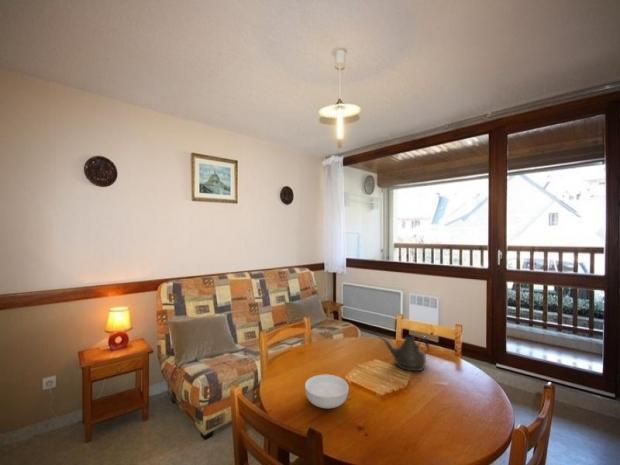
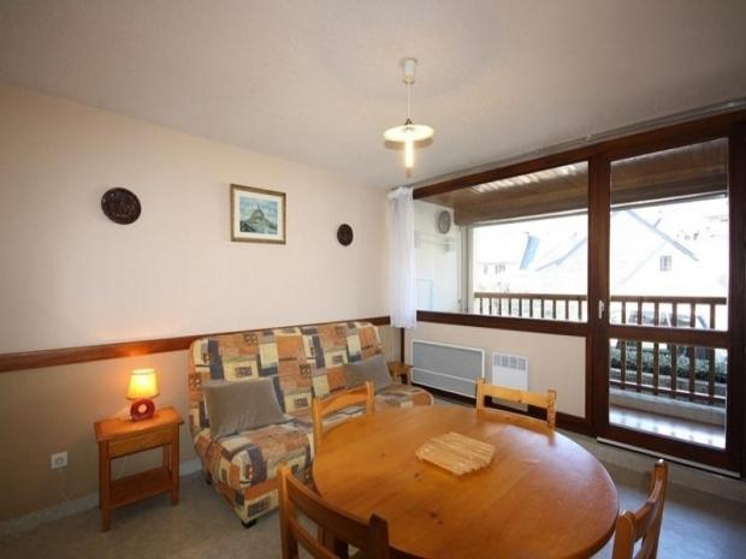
- teapot (403, 349)
- cereal bowl (326, 393)
